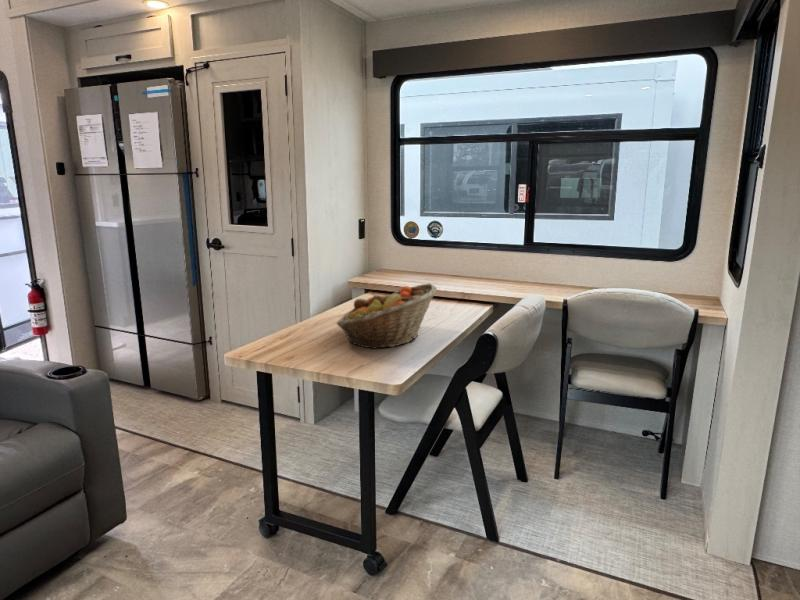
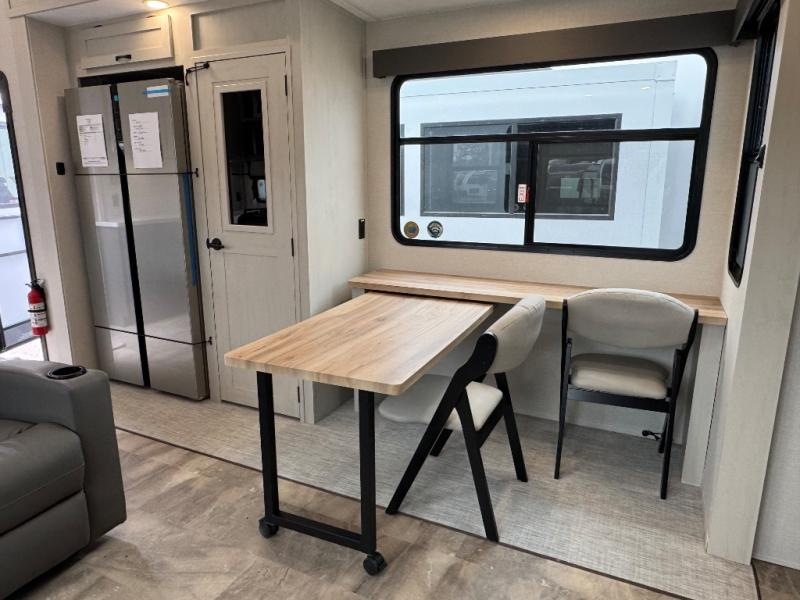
- fruit basket (388, 312)
